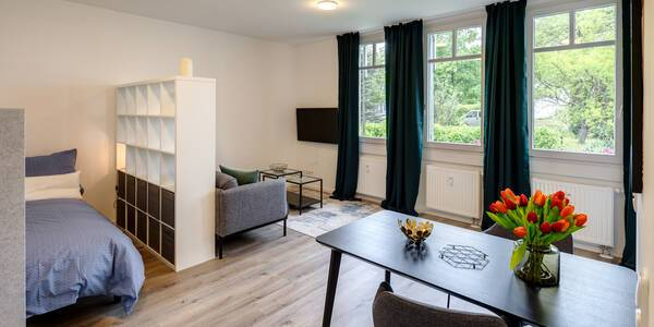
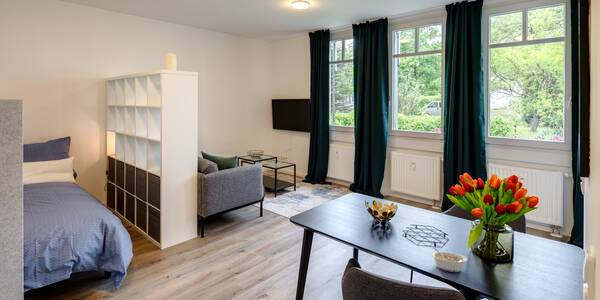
+ legume (447, 260)
